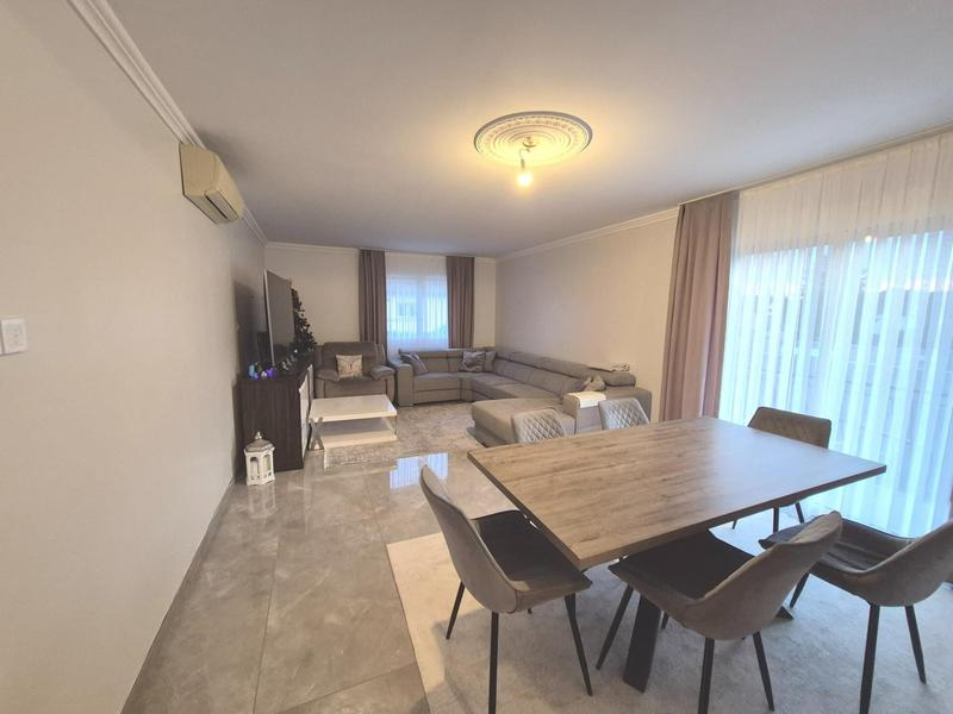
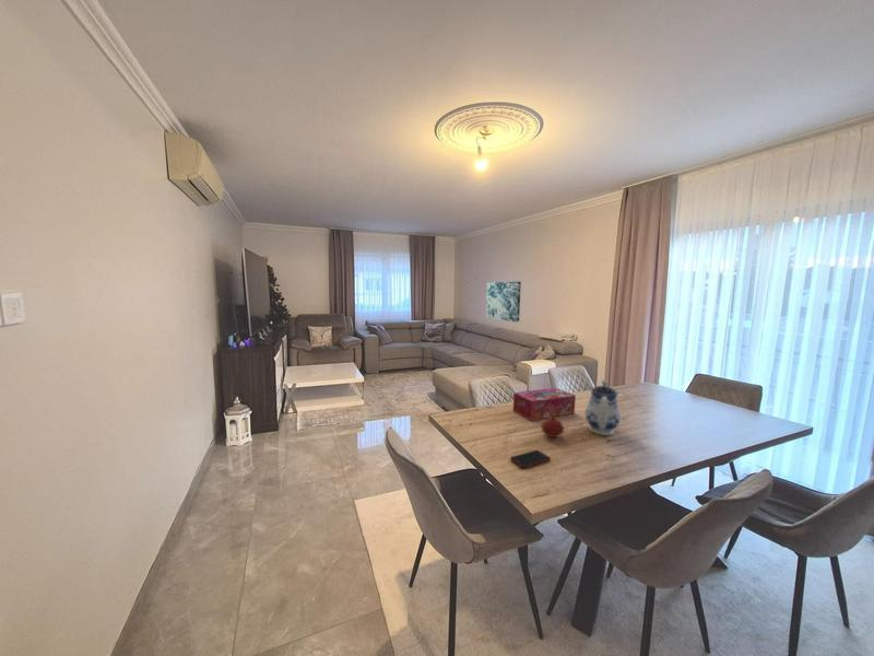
+ wall art (501, 301)
+ teapot (603, 405)
+ tissue box (543, 402)
+ fruit (553, 425)
+ cell phone (530, 458)
